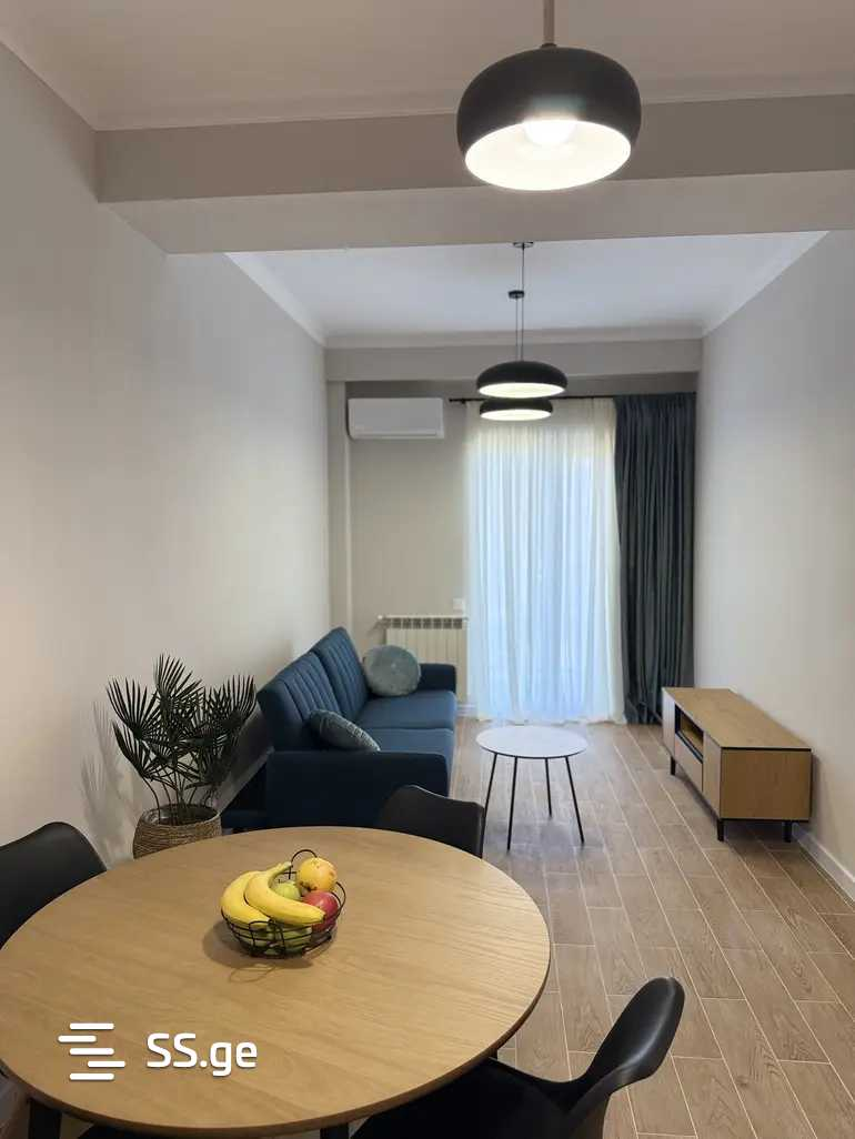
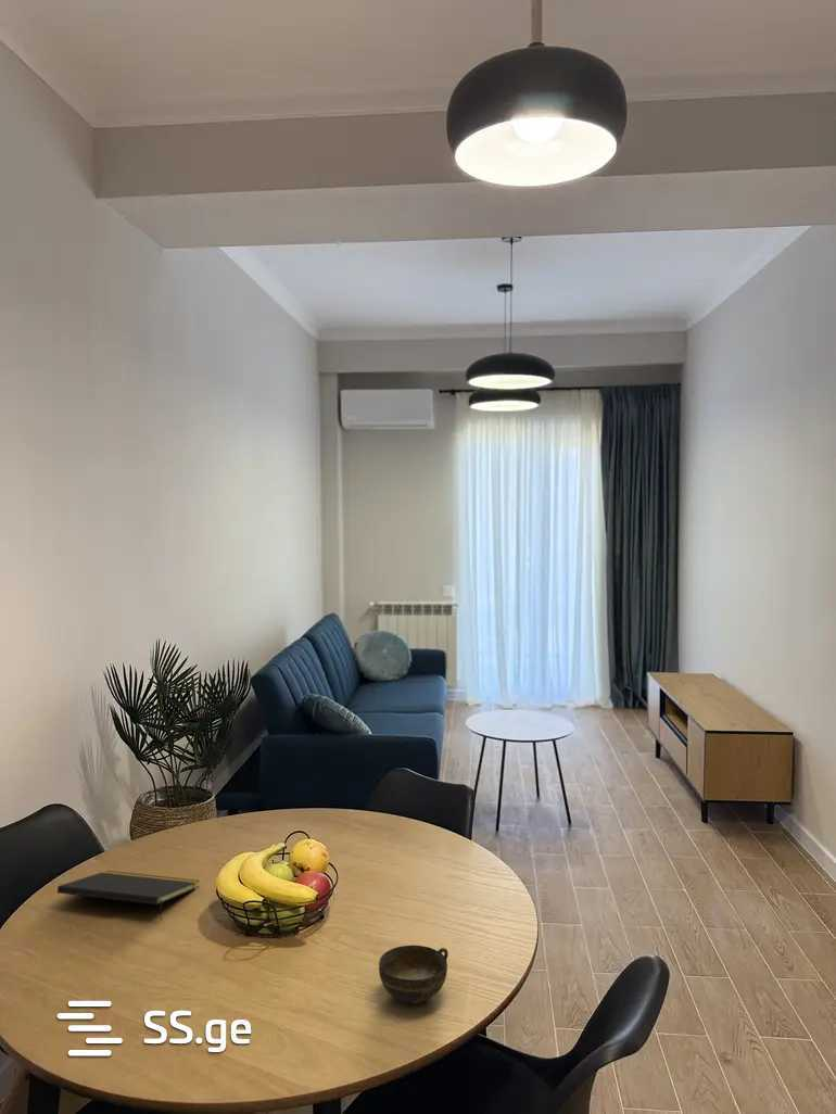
+ notepad (130, 886)
+ cup (418, 976)
